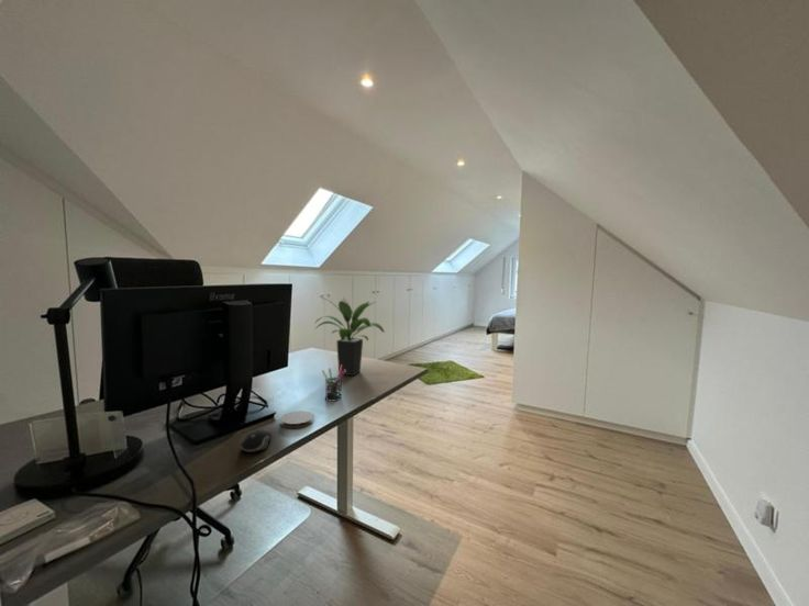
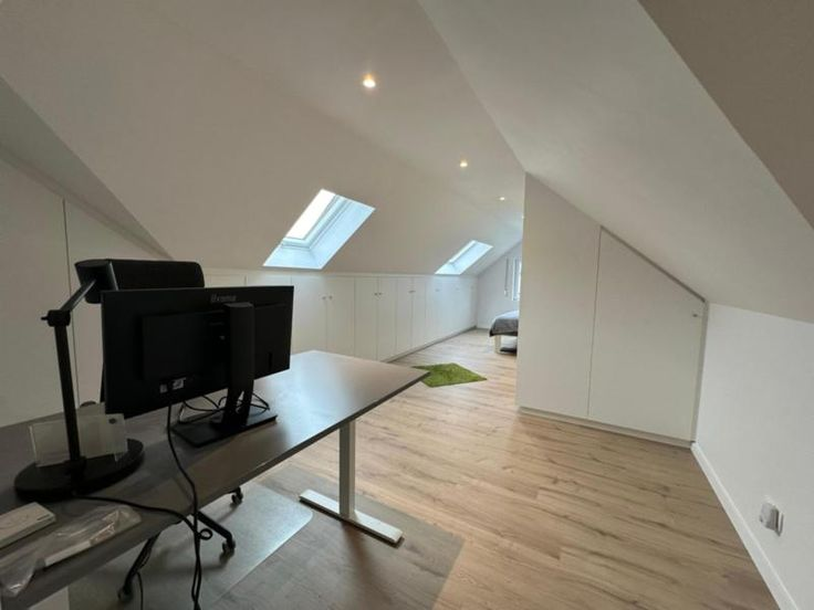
- coaster (297, 418)
- potted plant (350, 334)
- computer mouse (256, 438)
- pen holder (333, 382)
